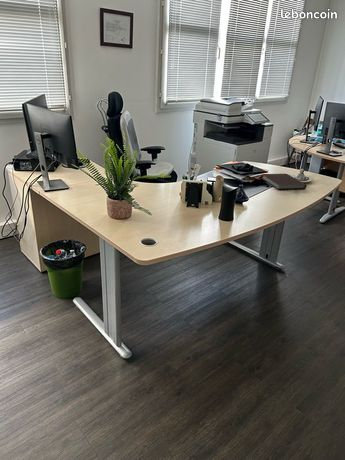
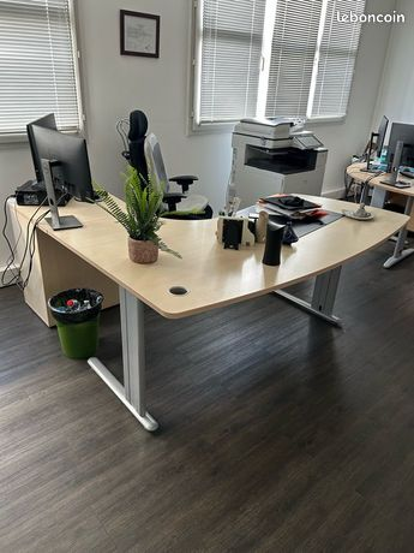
- notebook (282, 181)
